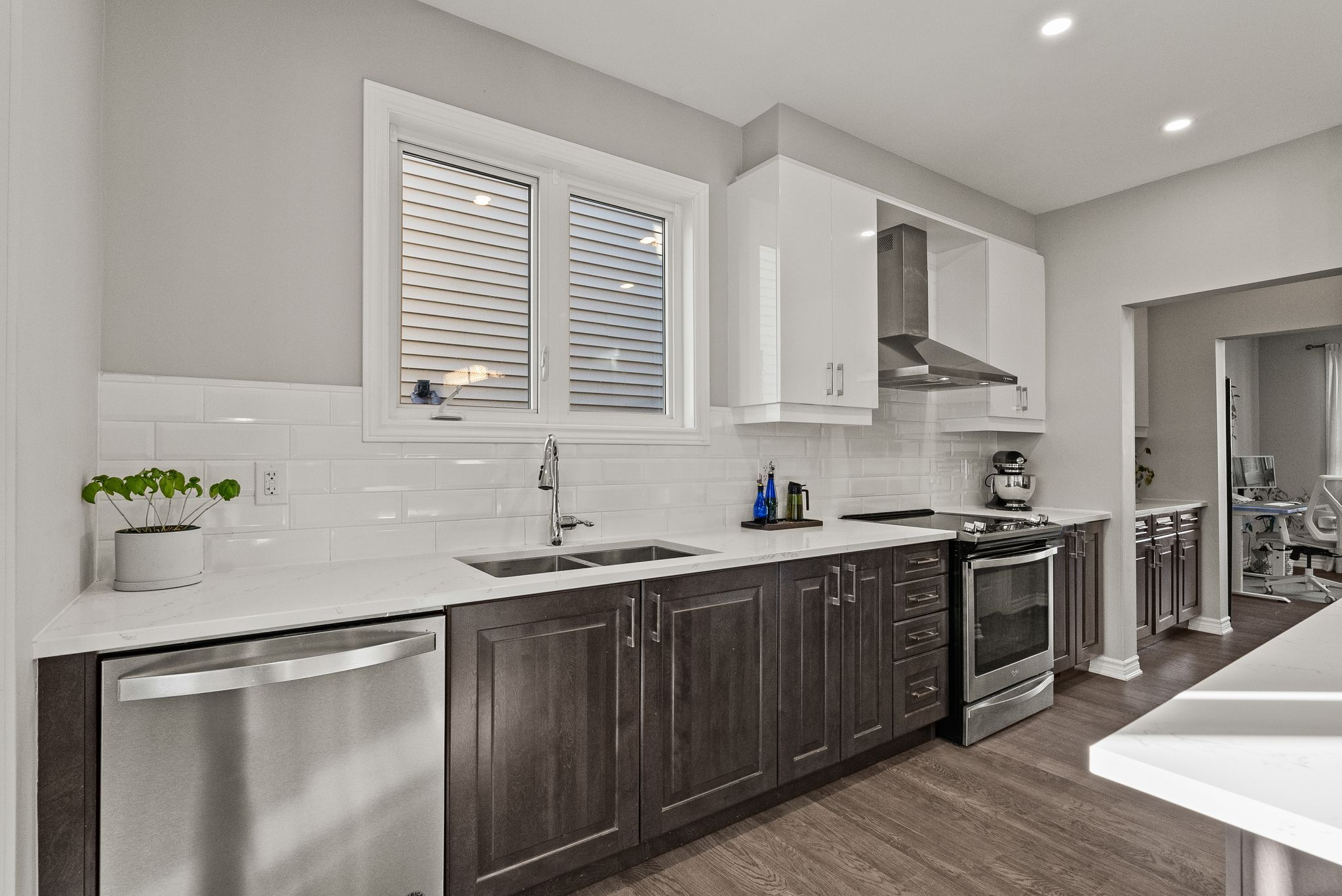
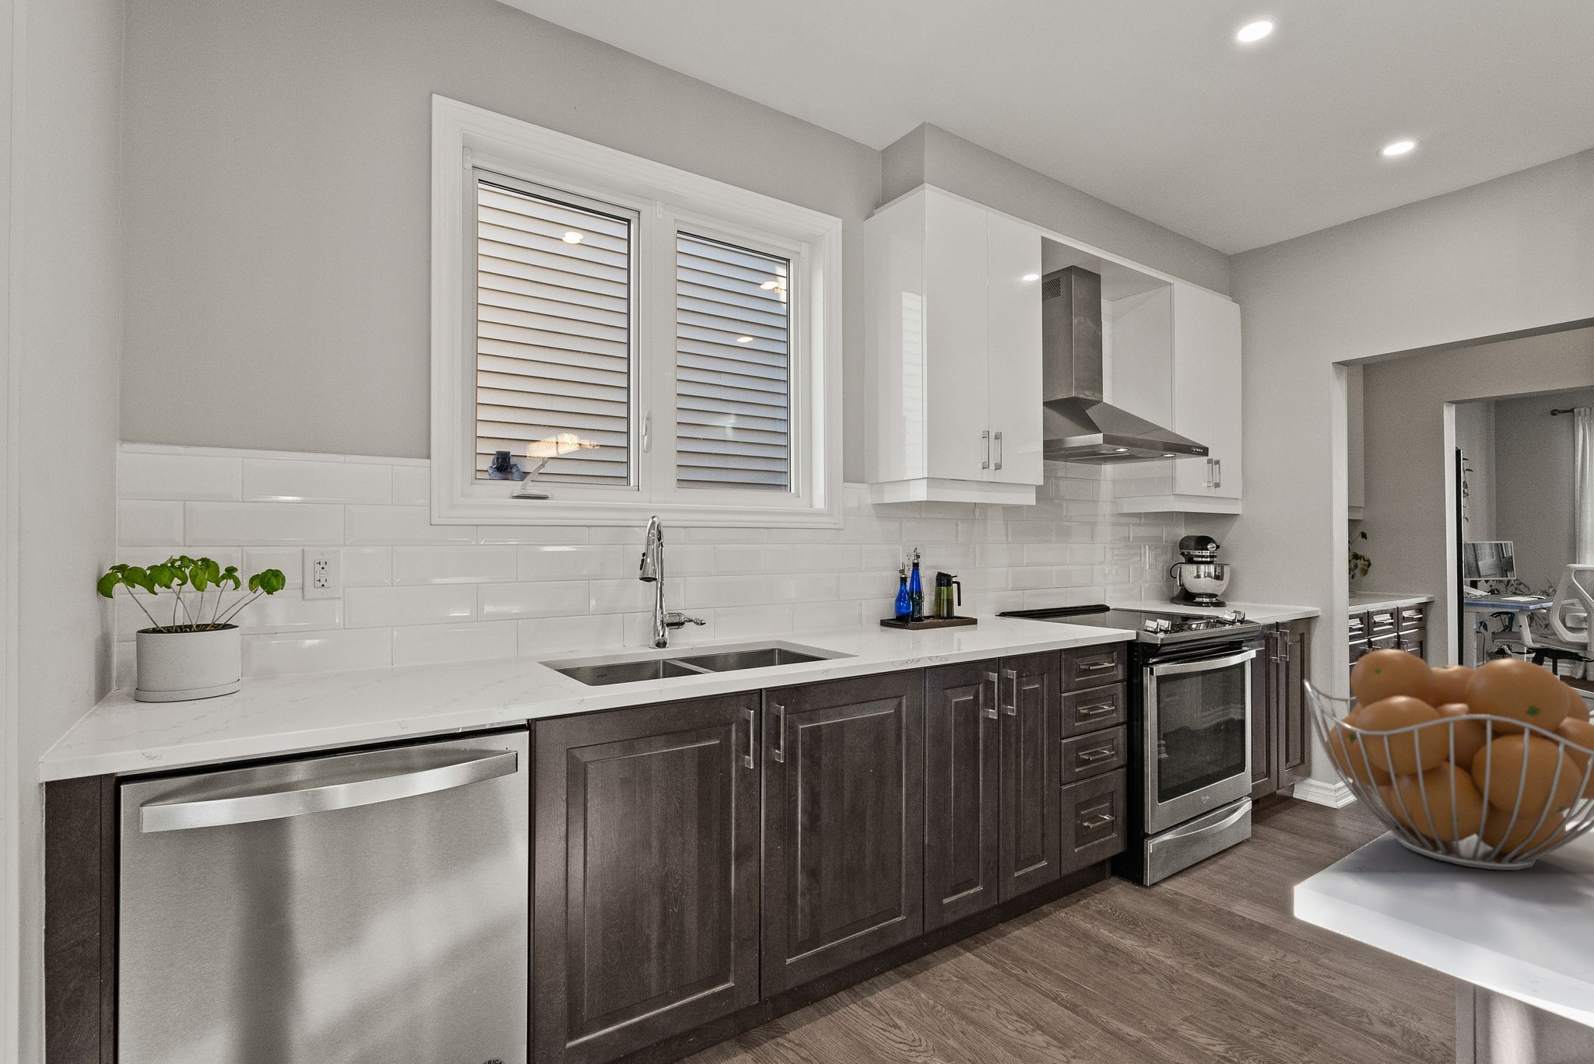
+ fruit basket (1461, 750)
